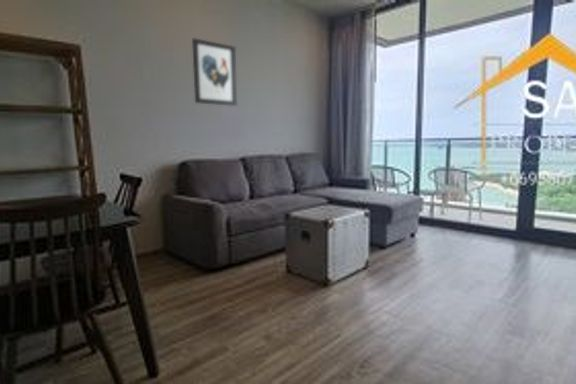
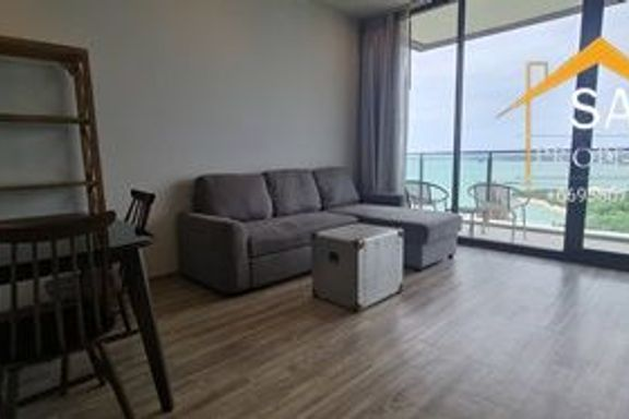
- wall art (216, 73)
